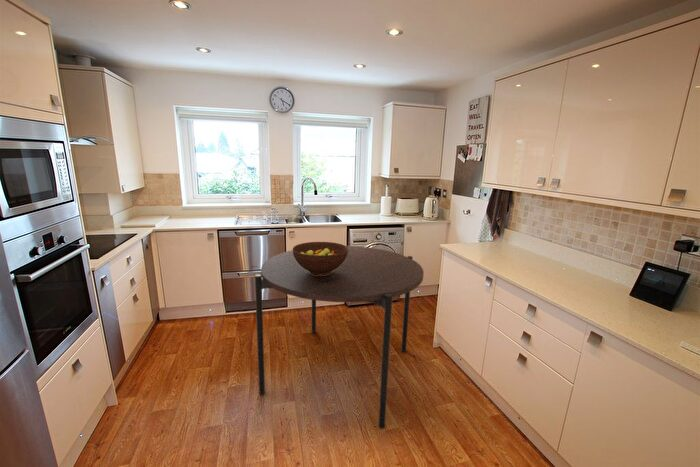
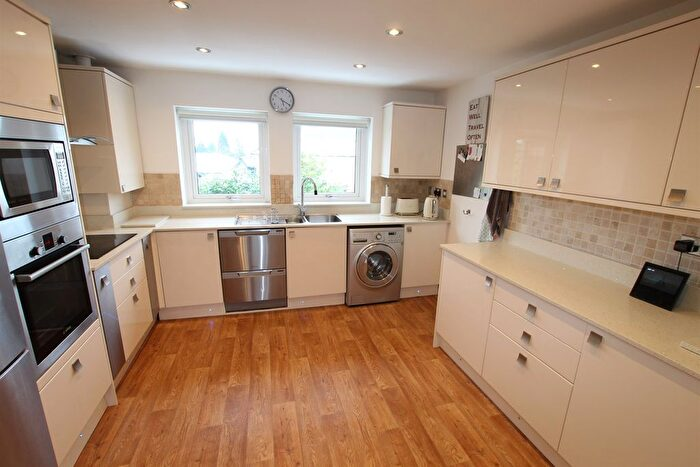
- dining table (341, 301)
- fruit bowl (320, 260)
